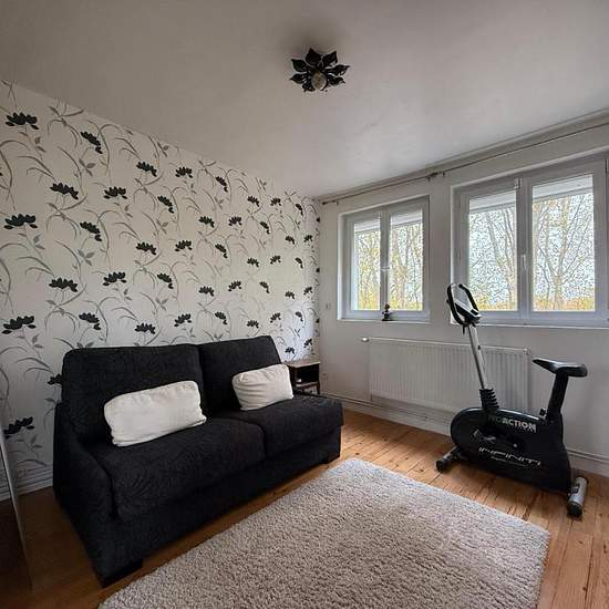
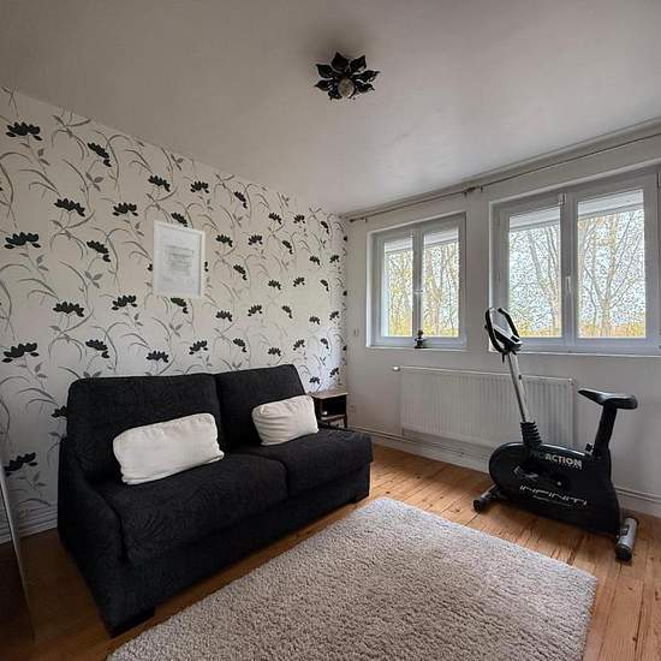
+ wall art (179, 261)
